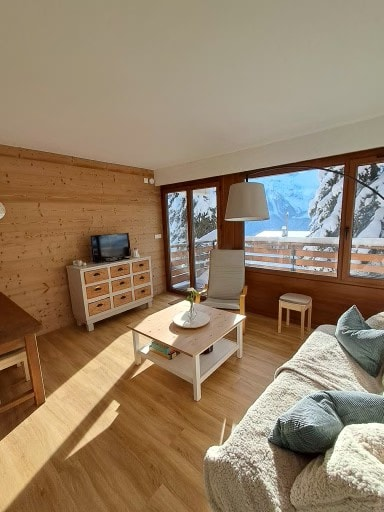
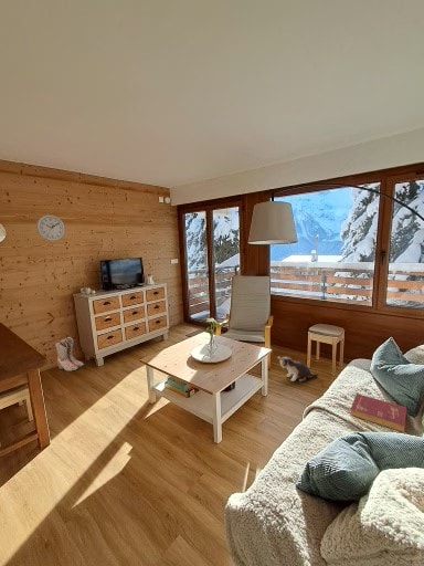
+ plush toy (298, 367)
+ wall clock (51, 228)
+ boots (70, 353)
+ book (378, 410)
